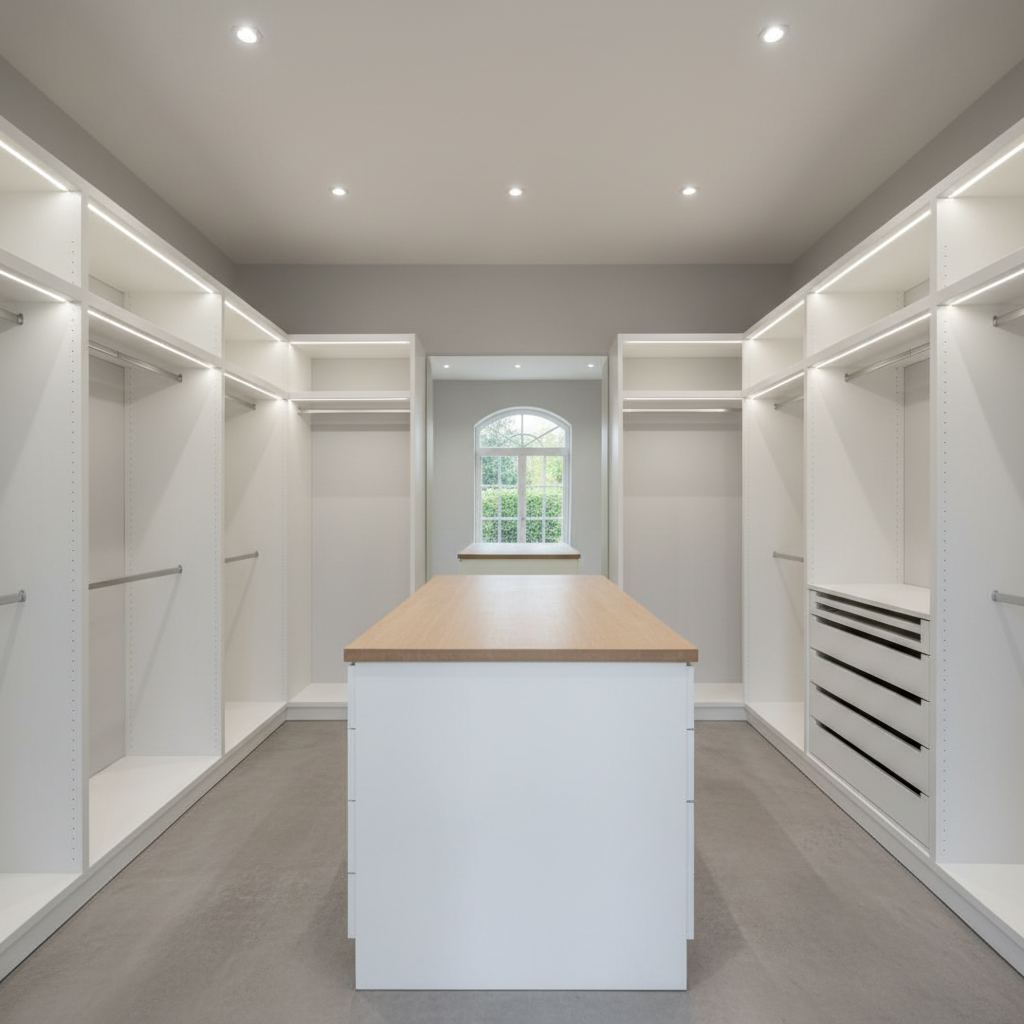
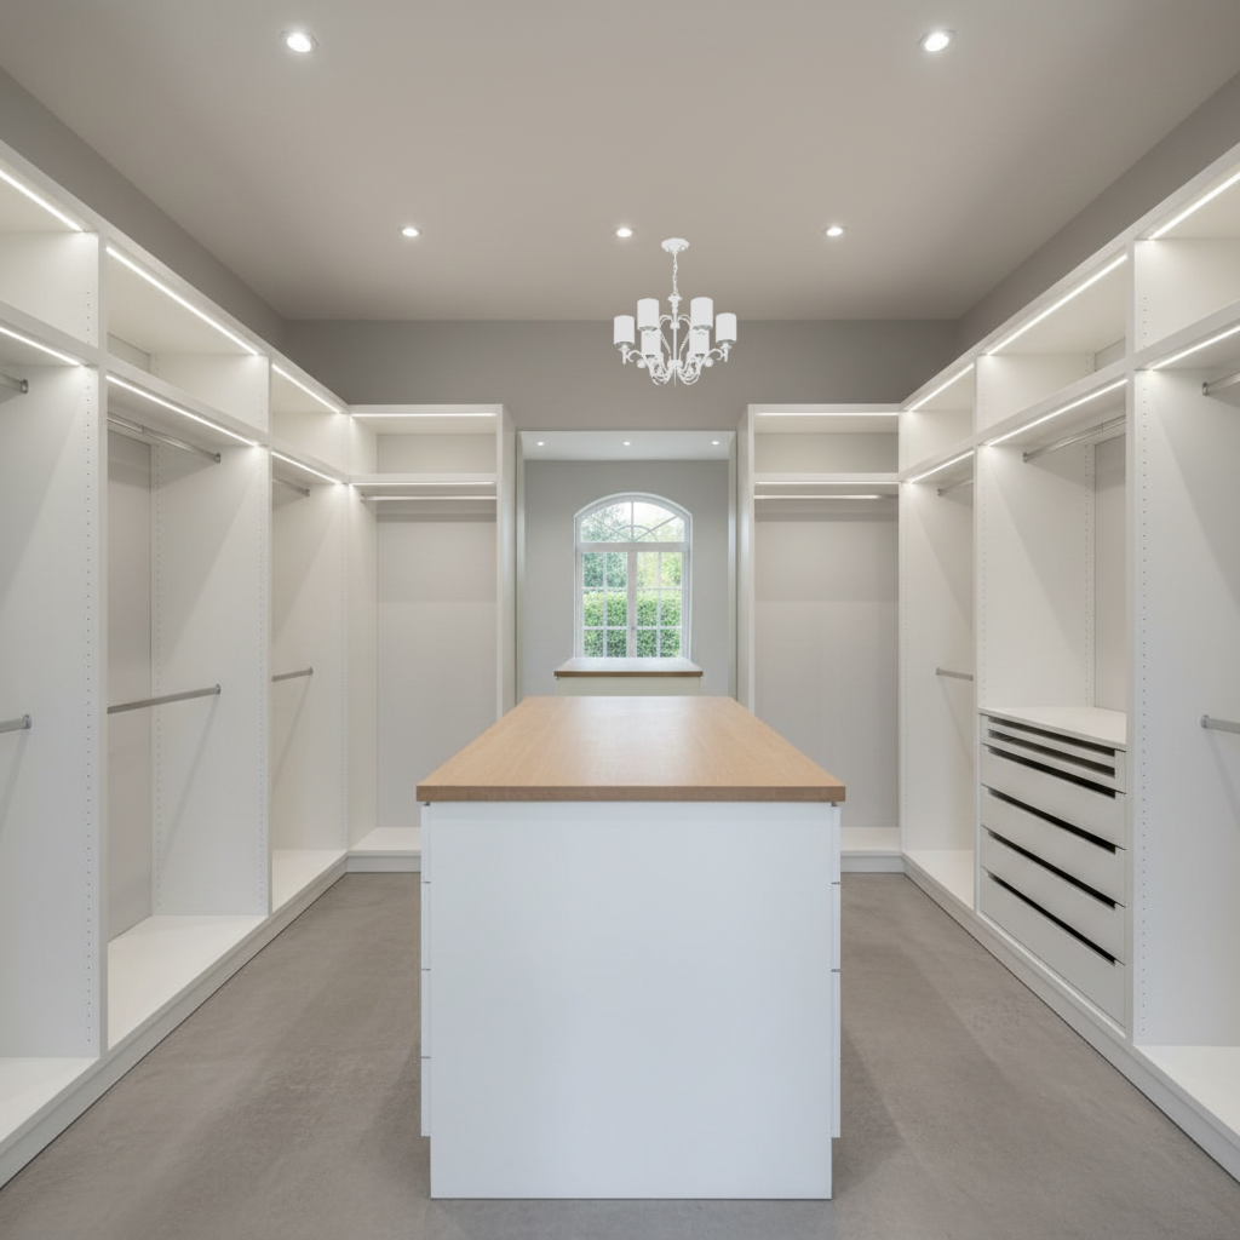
+ chandelier (674, 314)
